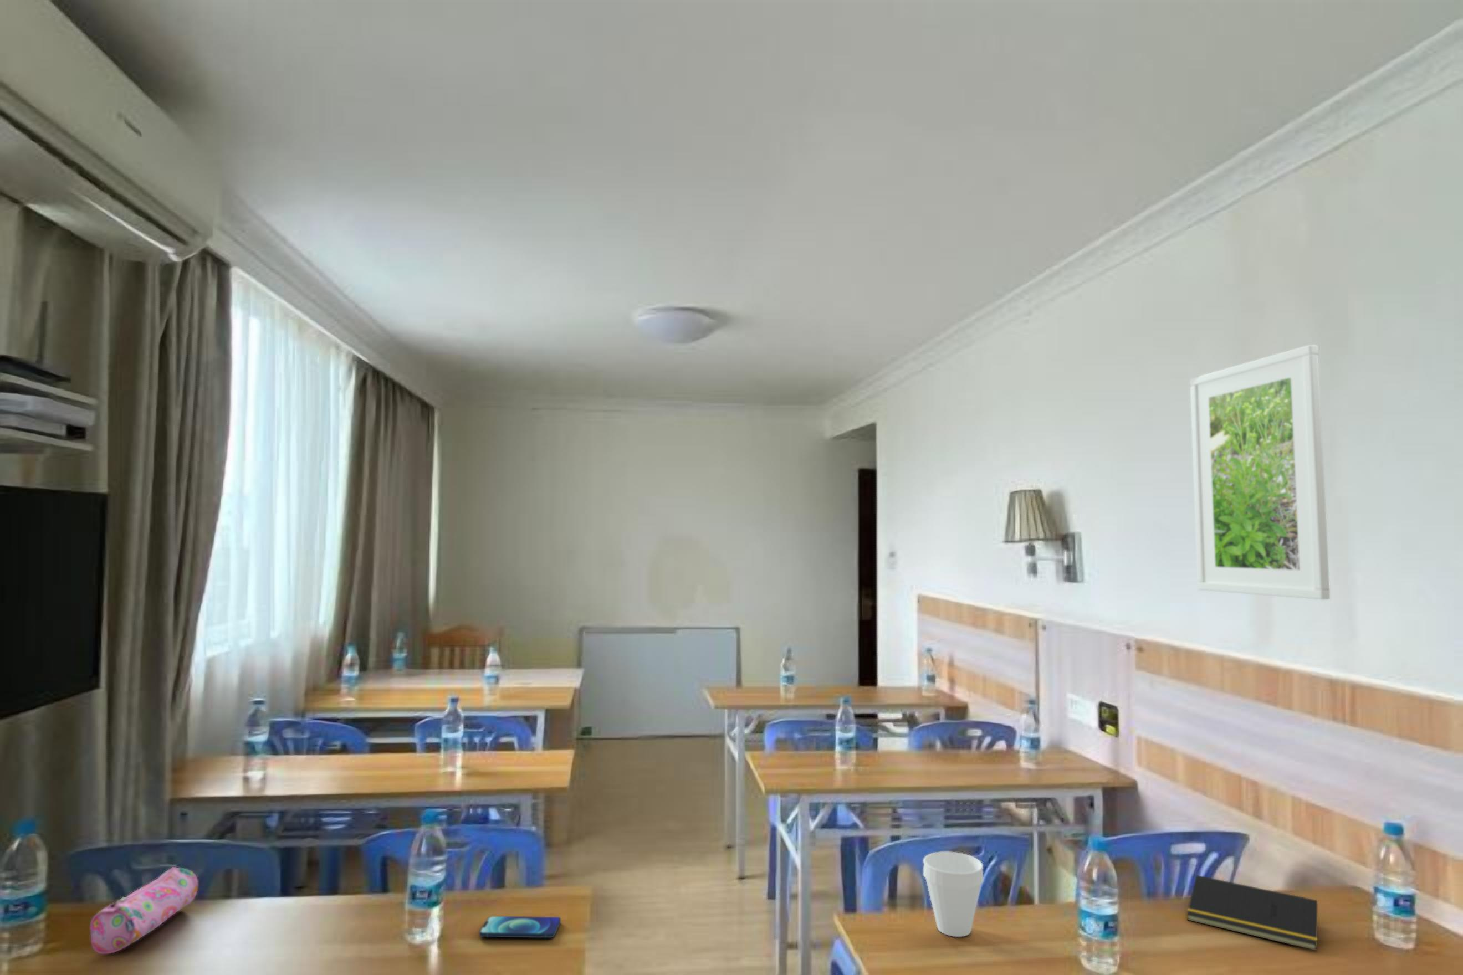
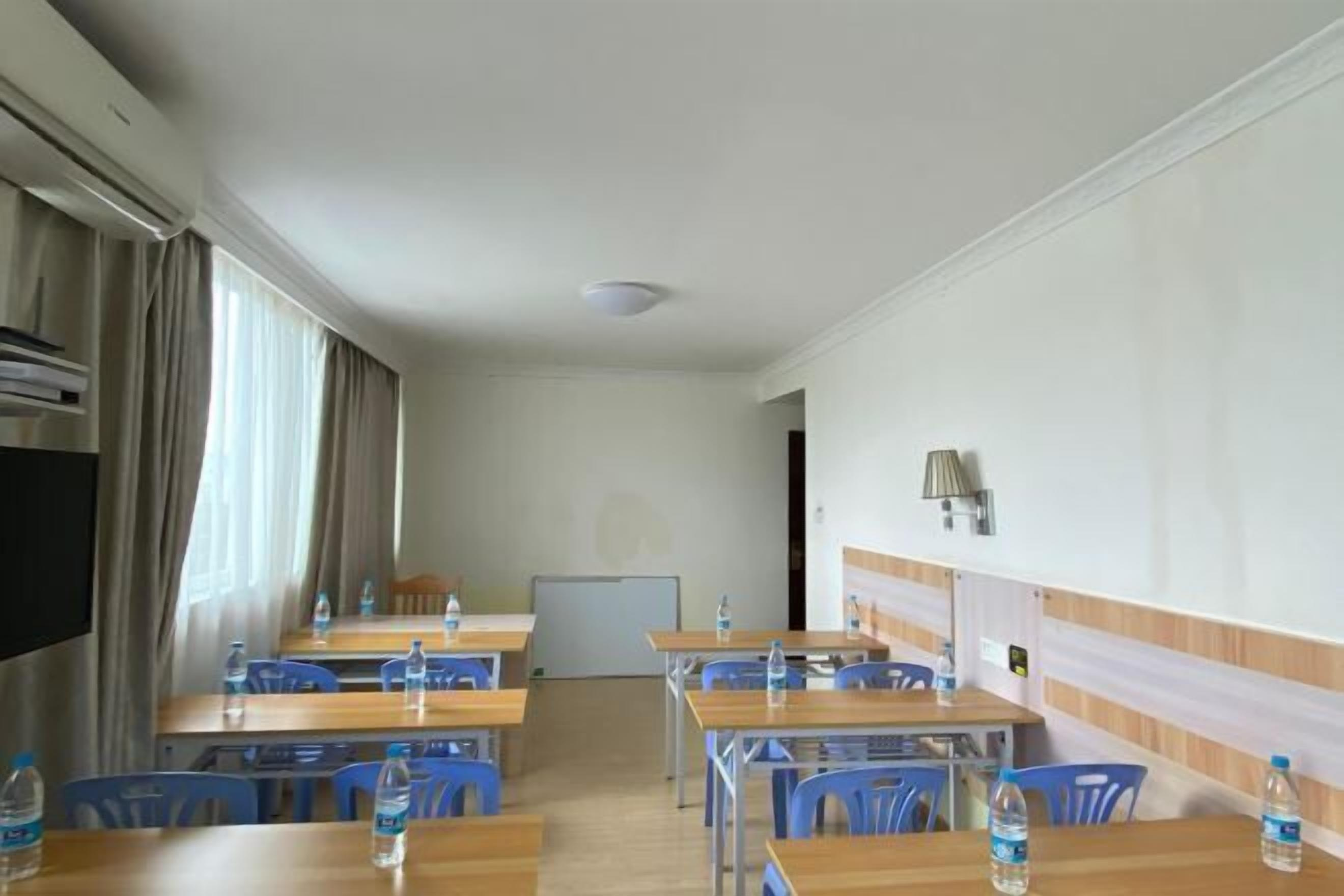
- pencil case (146, 906)
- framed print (1253, 478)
- notepad (1252, 910)
- smartphone (520, 927)
- cup (954, 896)
